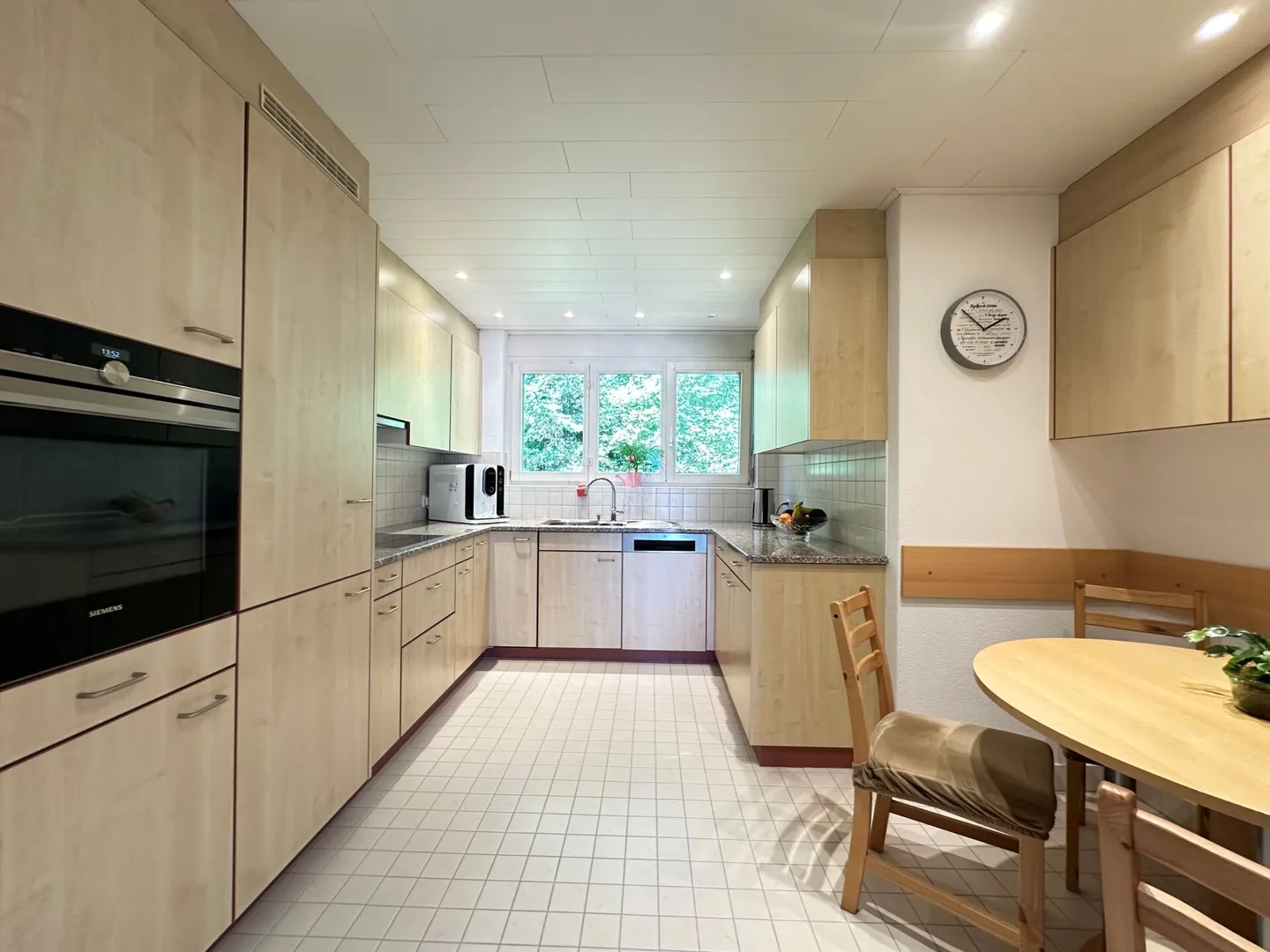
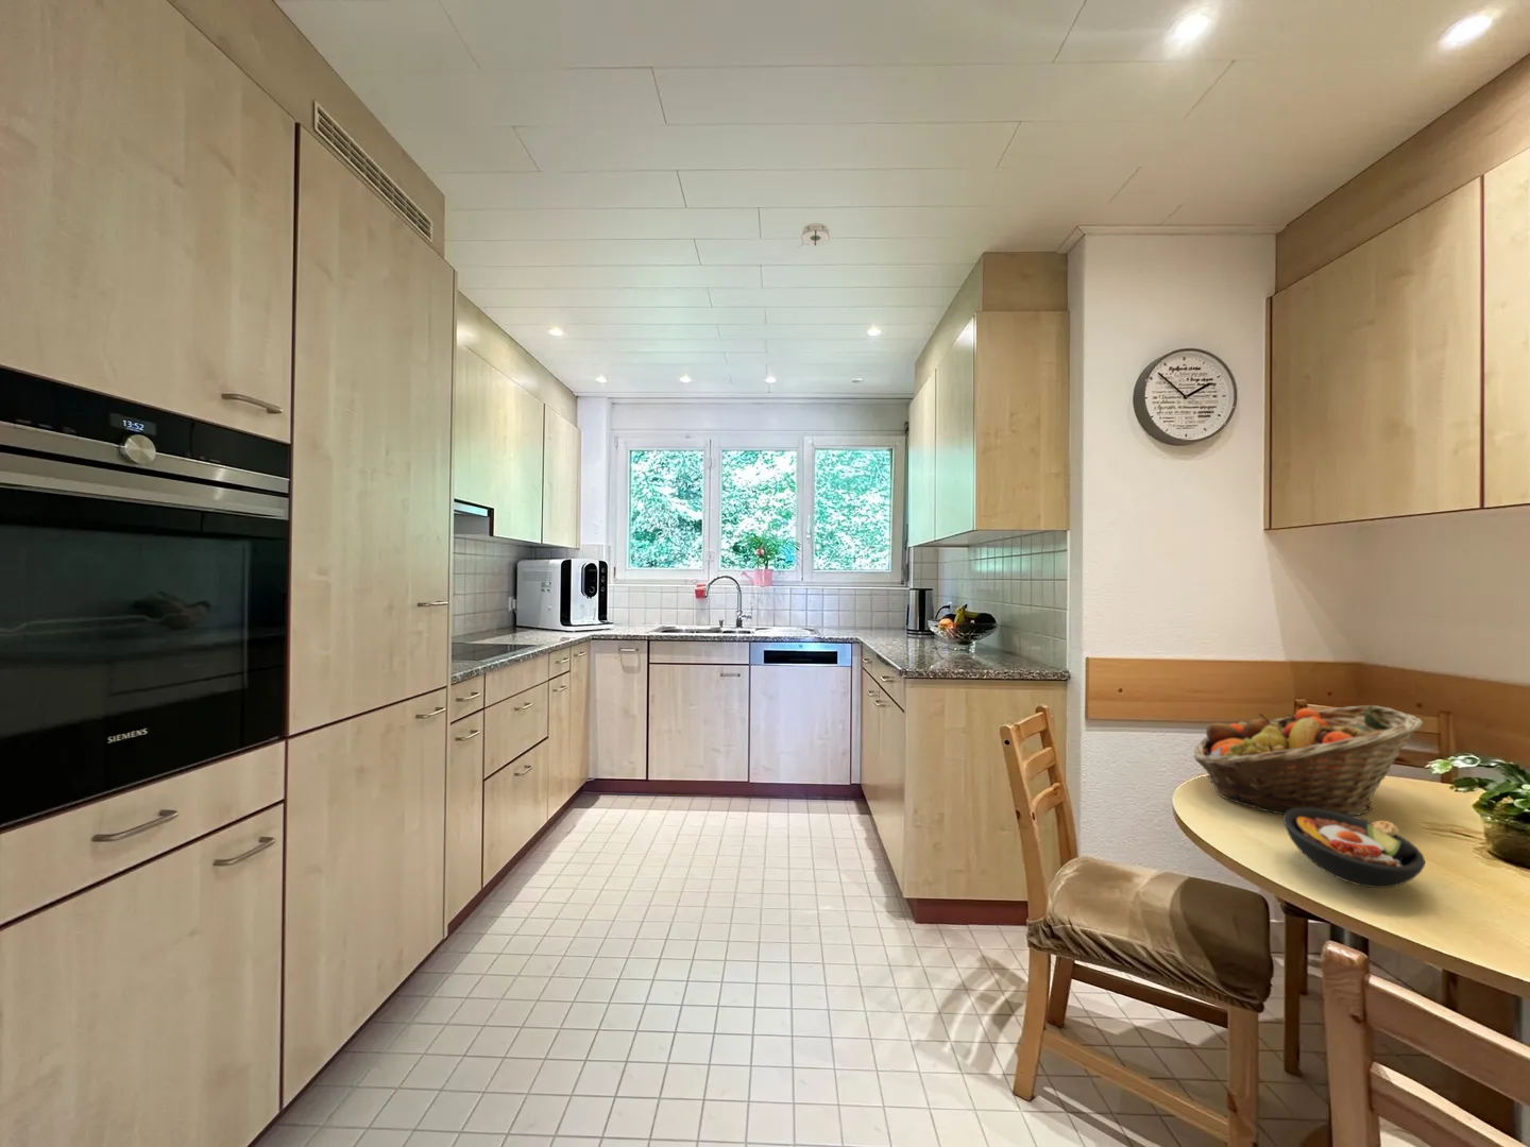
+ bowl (1349, 851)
+ smoke detector (814, 235)
+ fruit basket (1297, 751)
